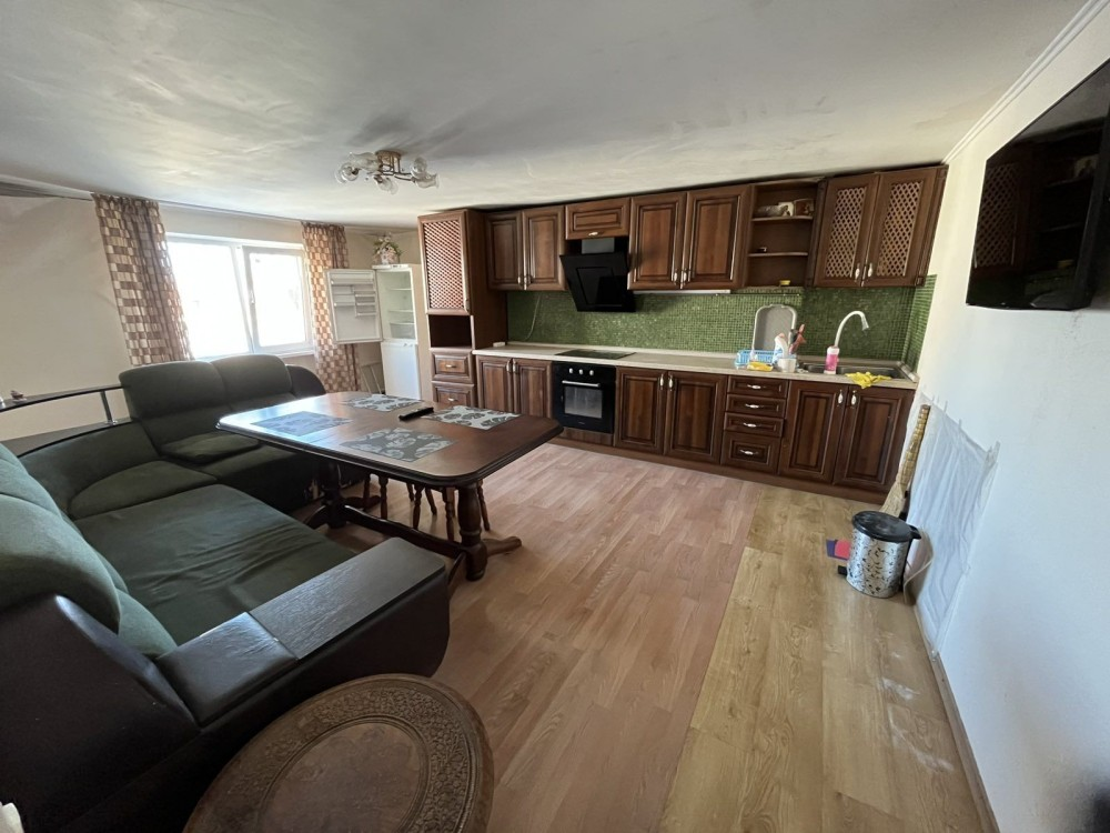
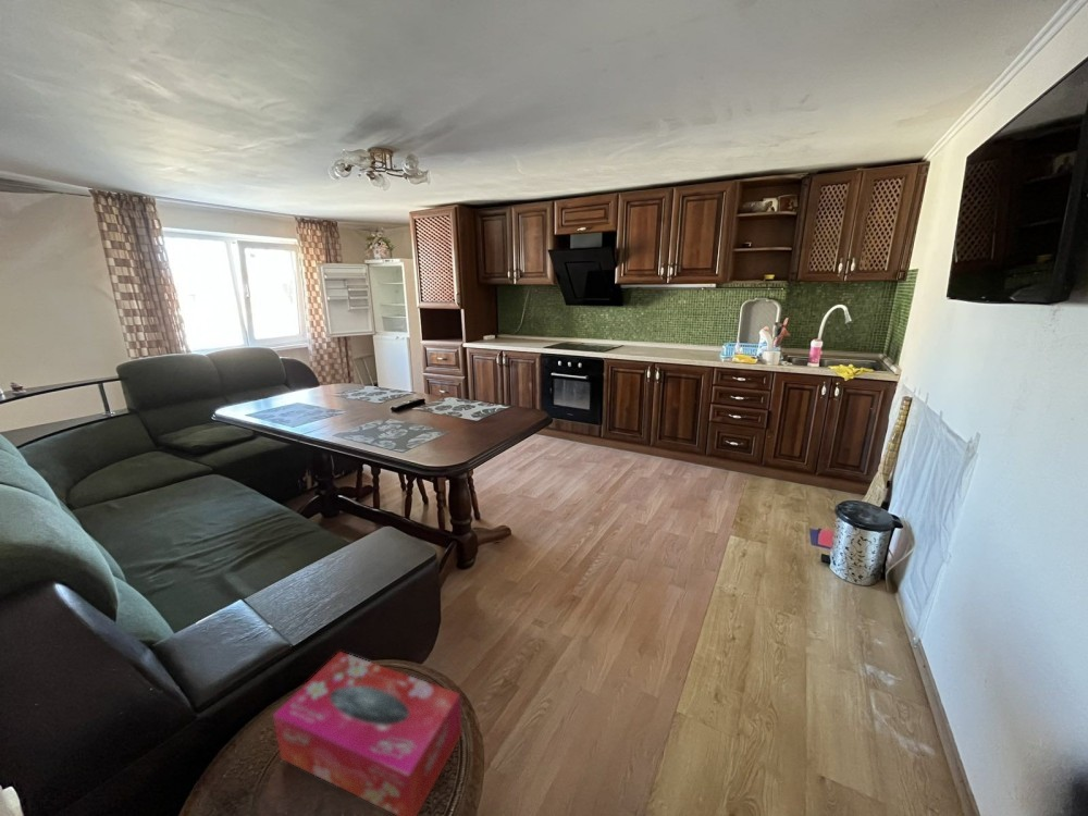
+ tissue box (371, 725)
